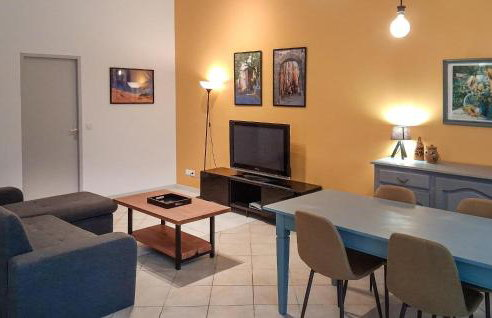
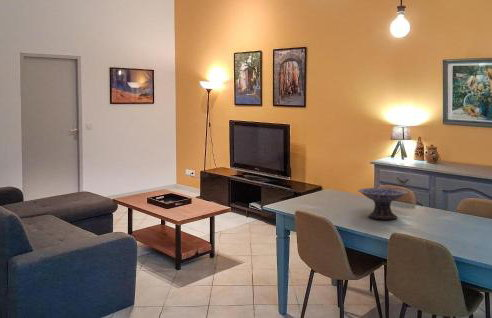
+ decorative bowl (382, 203)
